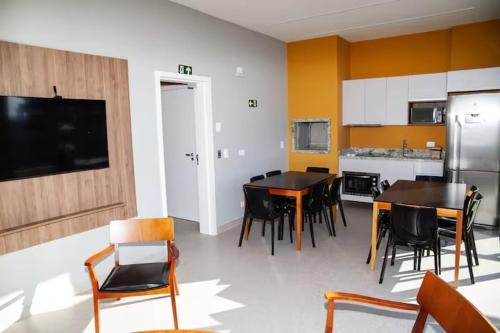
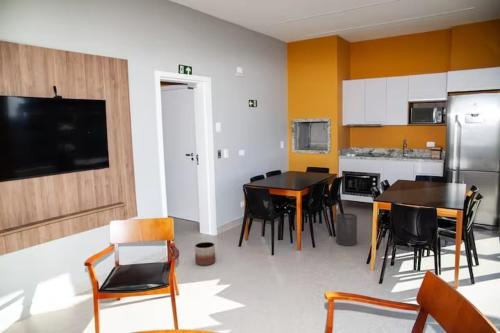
+ planter (205, 253)
+ trash can (346, 229)
